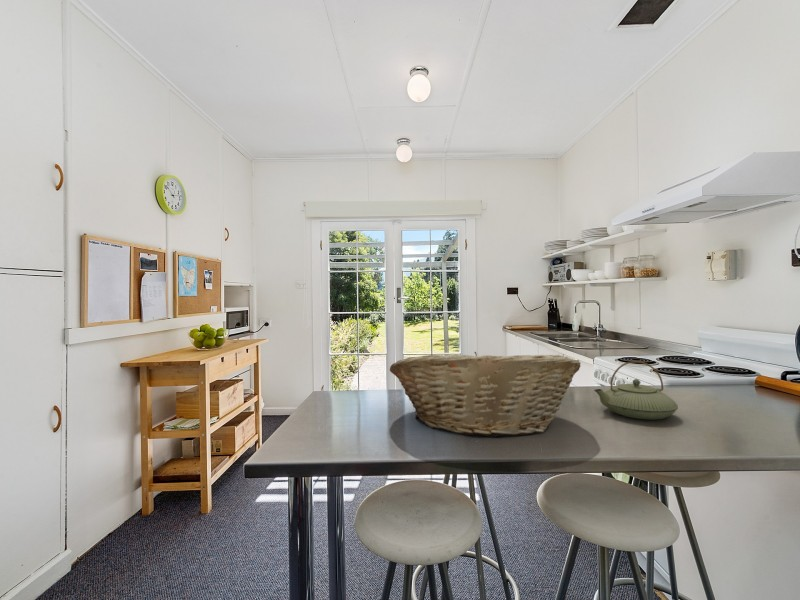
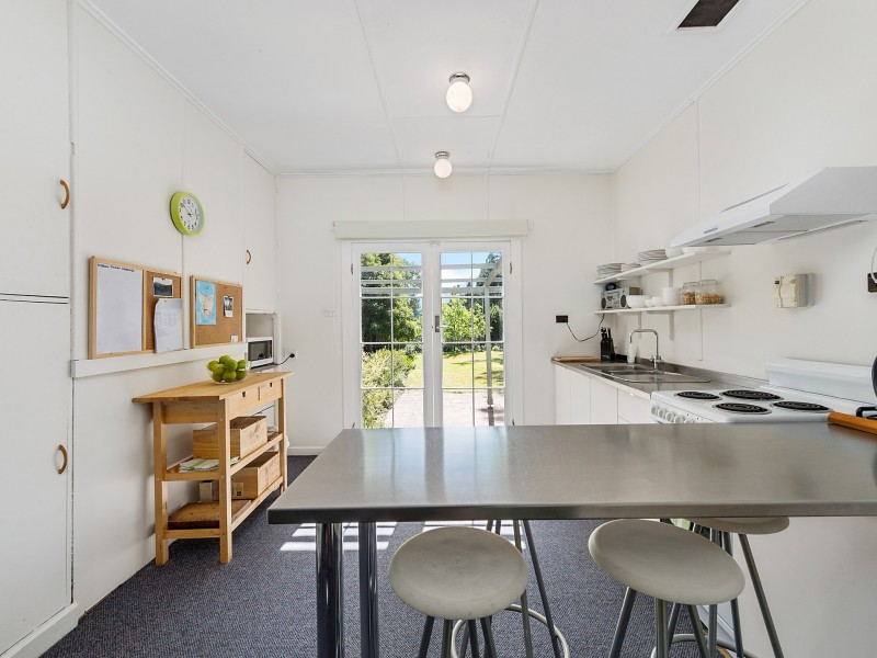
- teapot (632, 387)
- fruit basket (481, 383)
